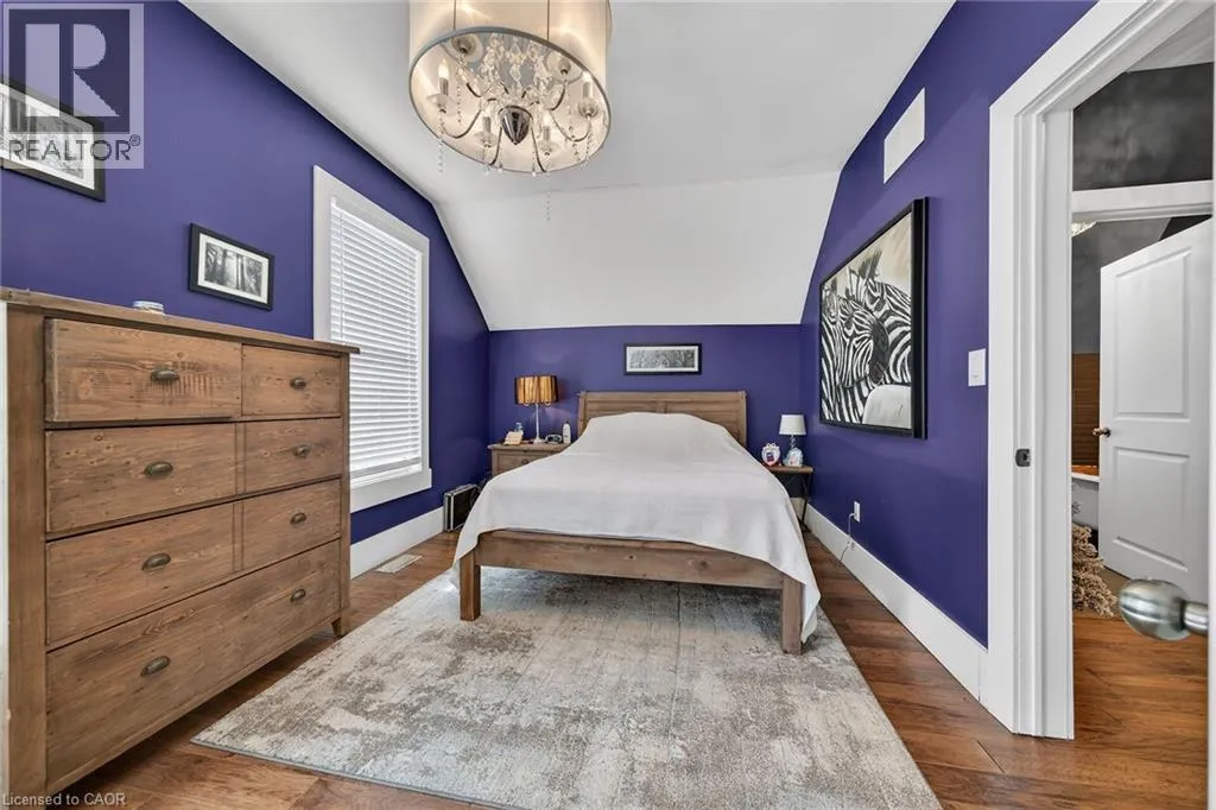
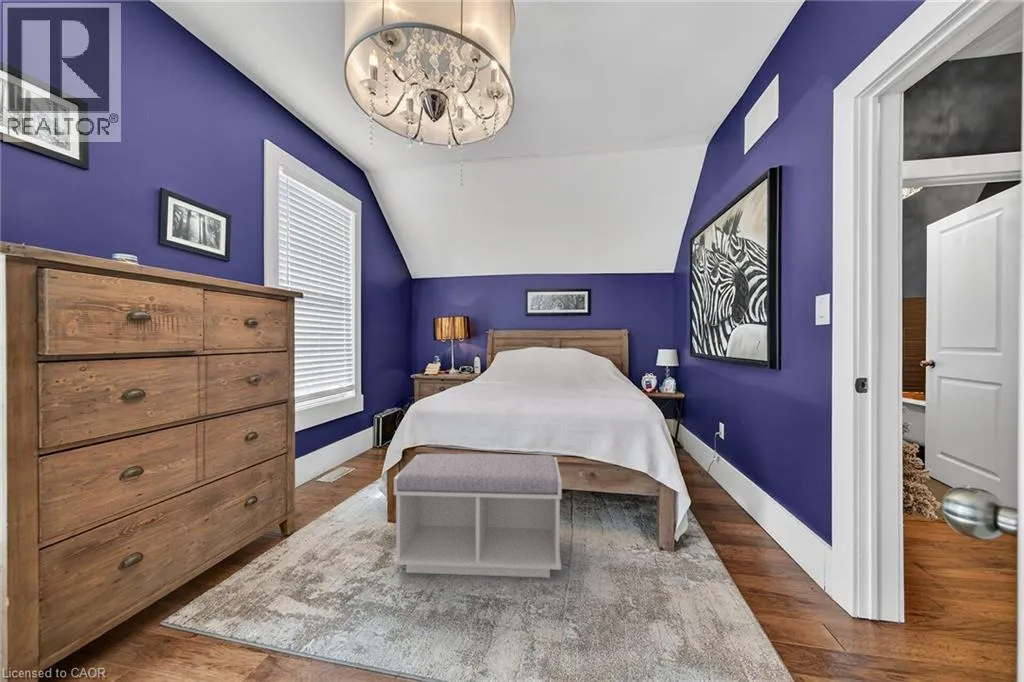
+ bench (481, 509)
